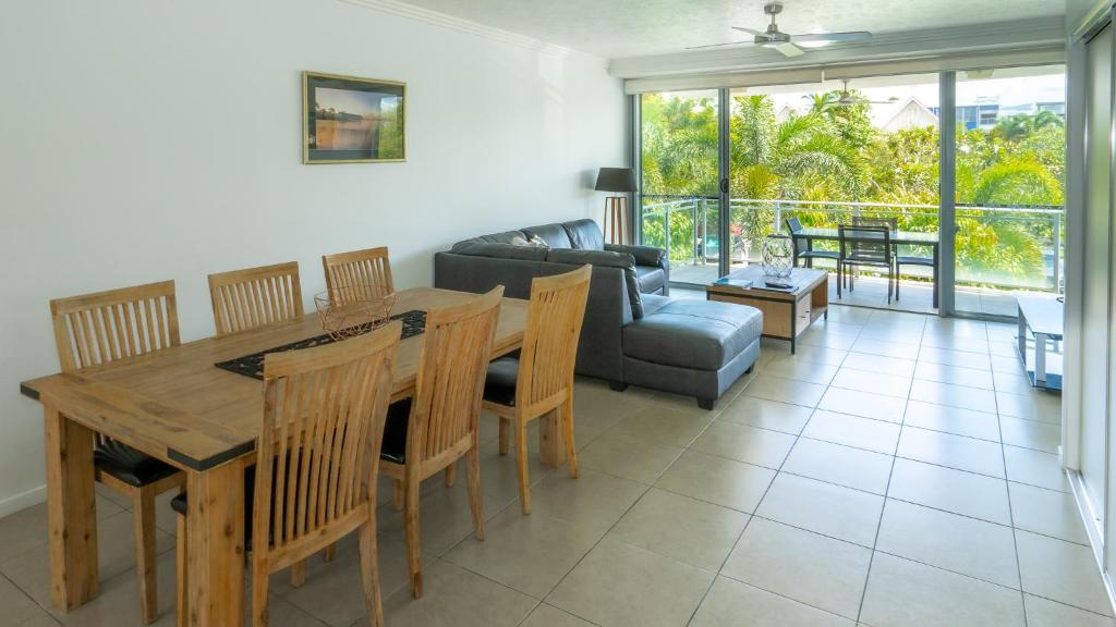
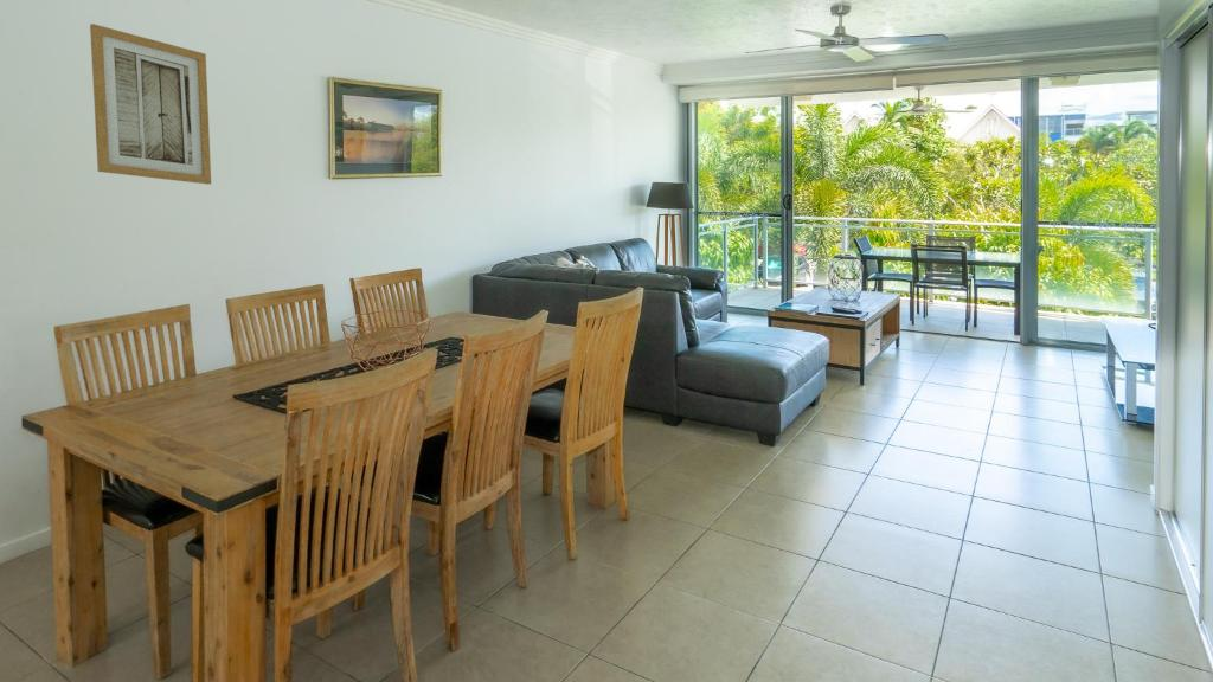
+ wall art (154, 109)
